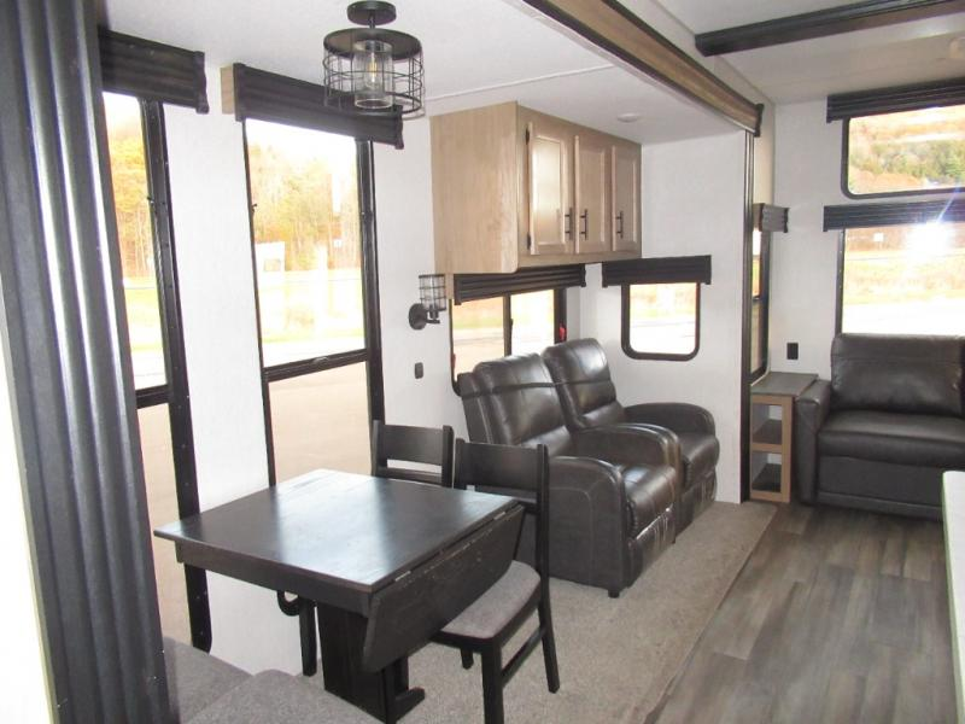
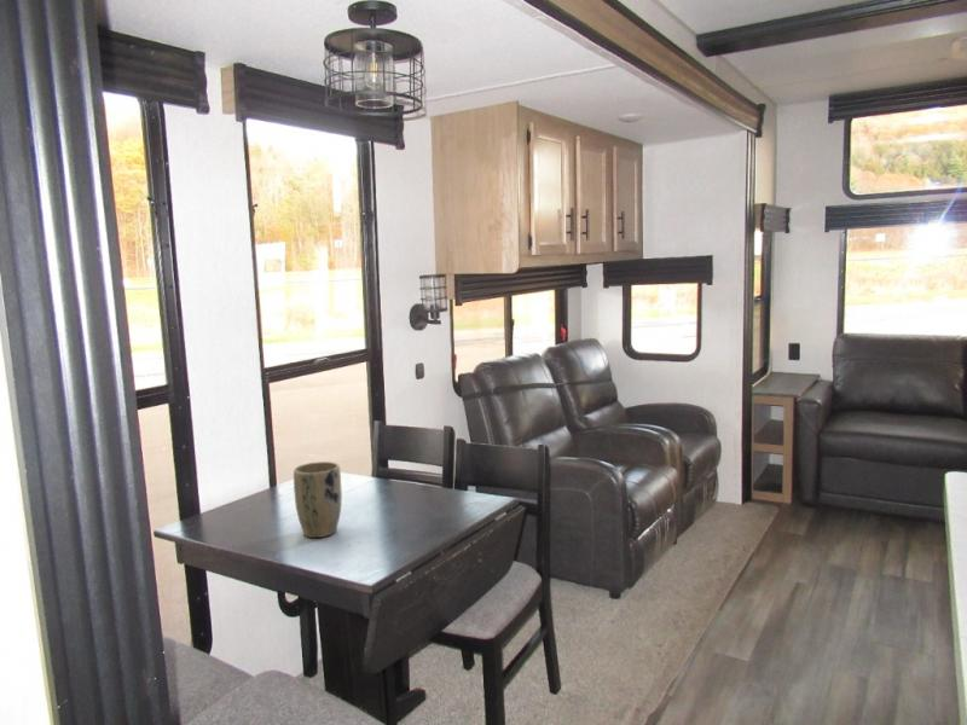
+ plant pot (318, 499)
